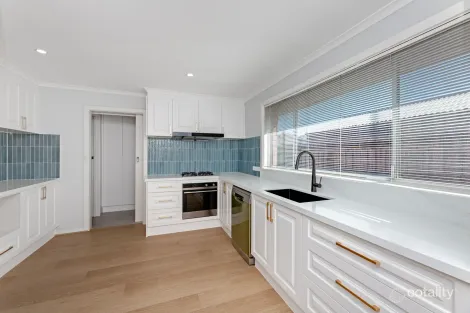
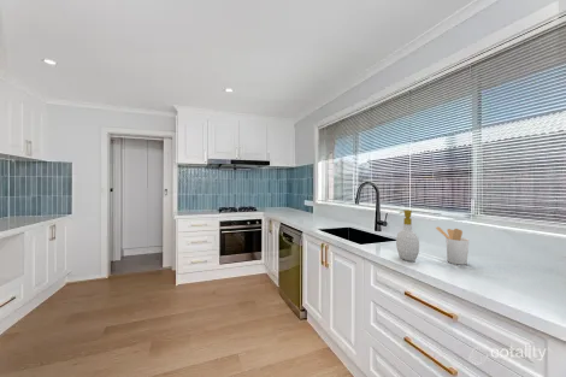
+ soap bottle (406, 234)
+ utensil holder (450, 243)
